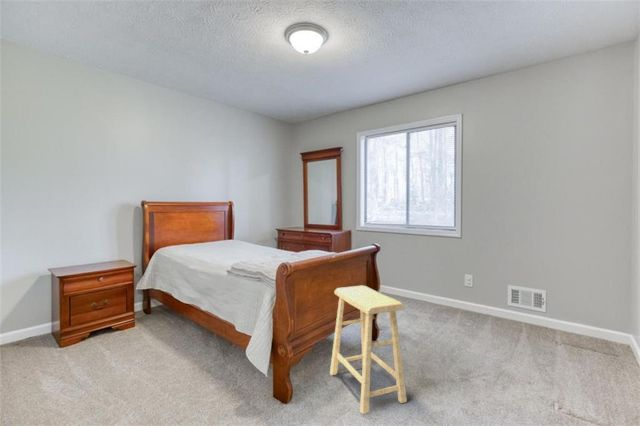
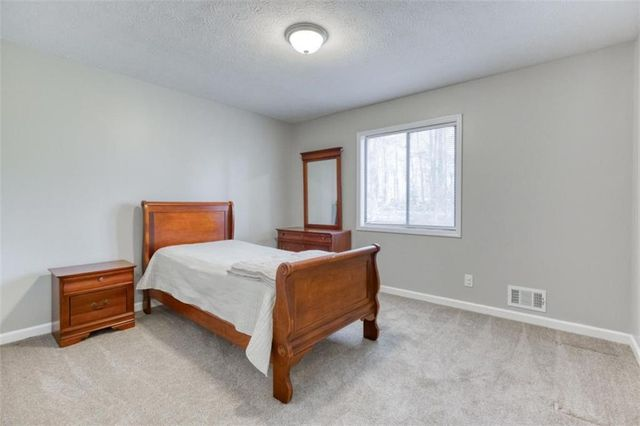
- stool (365, 340)
